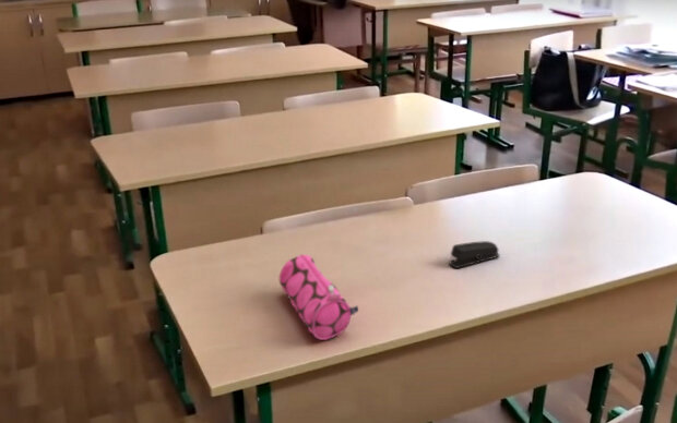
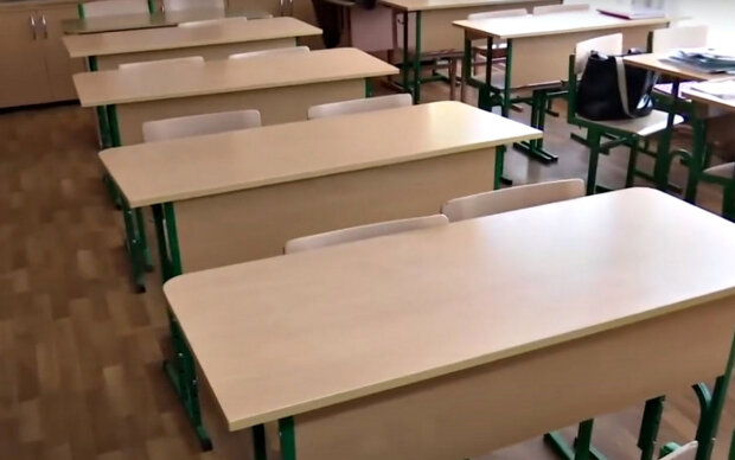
- stapler (475, 251)
- pencil case (313, 292)
